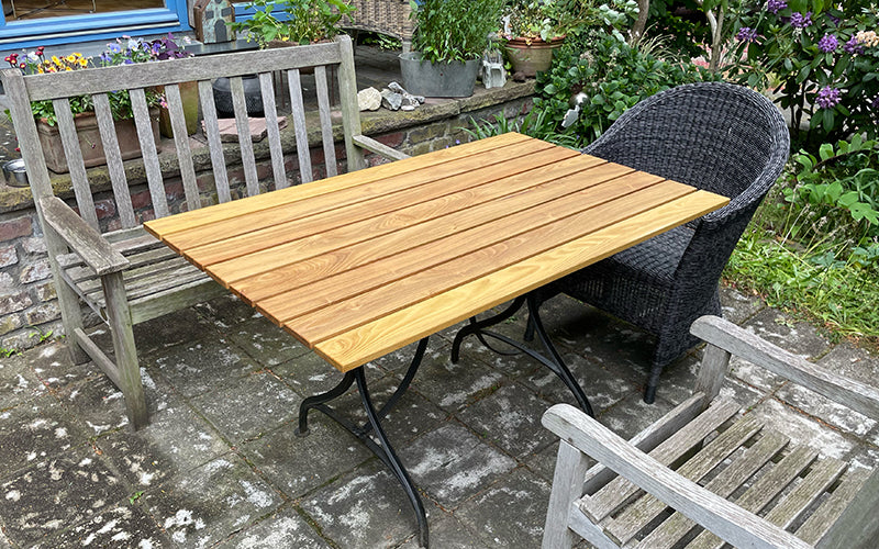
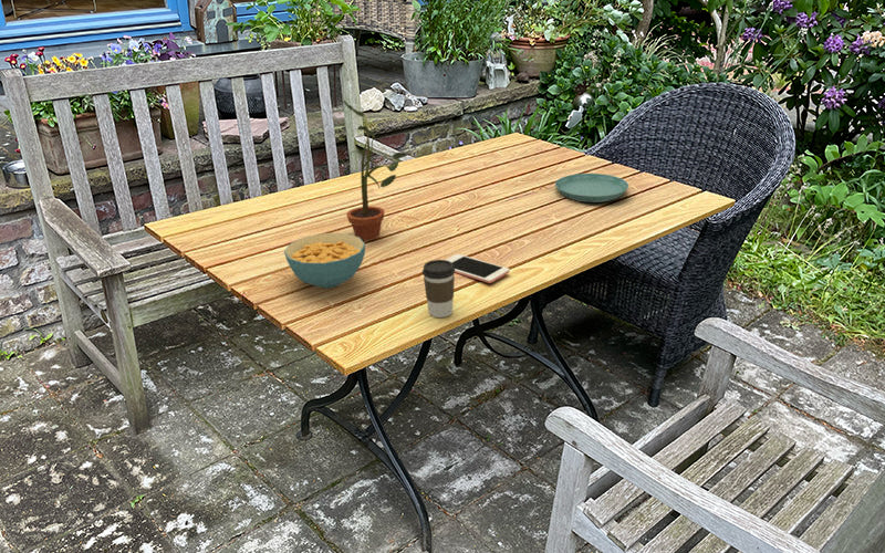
+ coffee cup (439, 289)
+ cell phone (472, 268)
+ saucer (591, 188)
+ potted plant (362, 174)
+ cereal bowl (326, 265)
